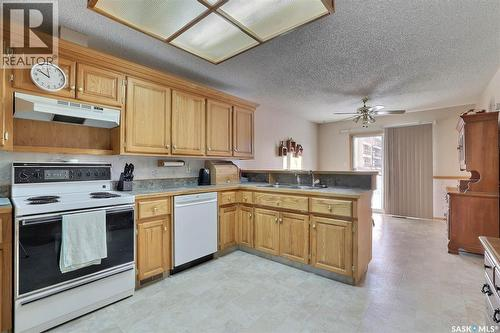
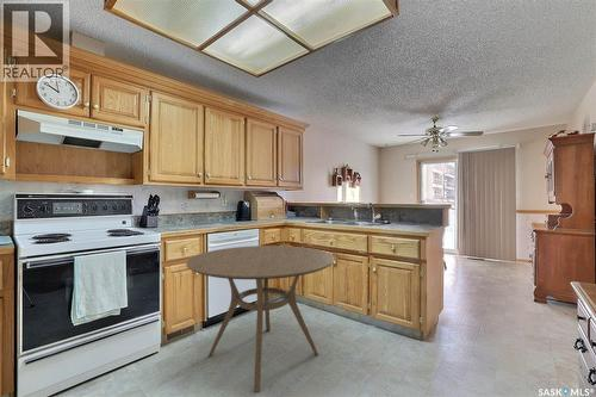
+ dining table (262, 305)
